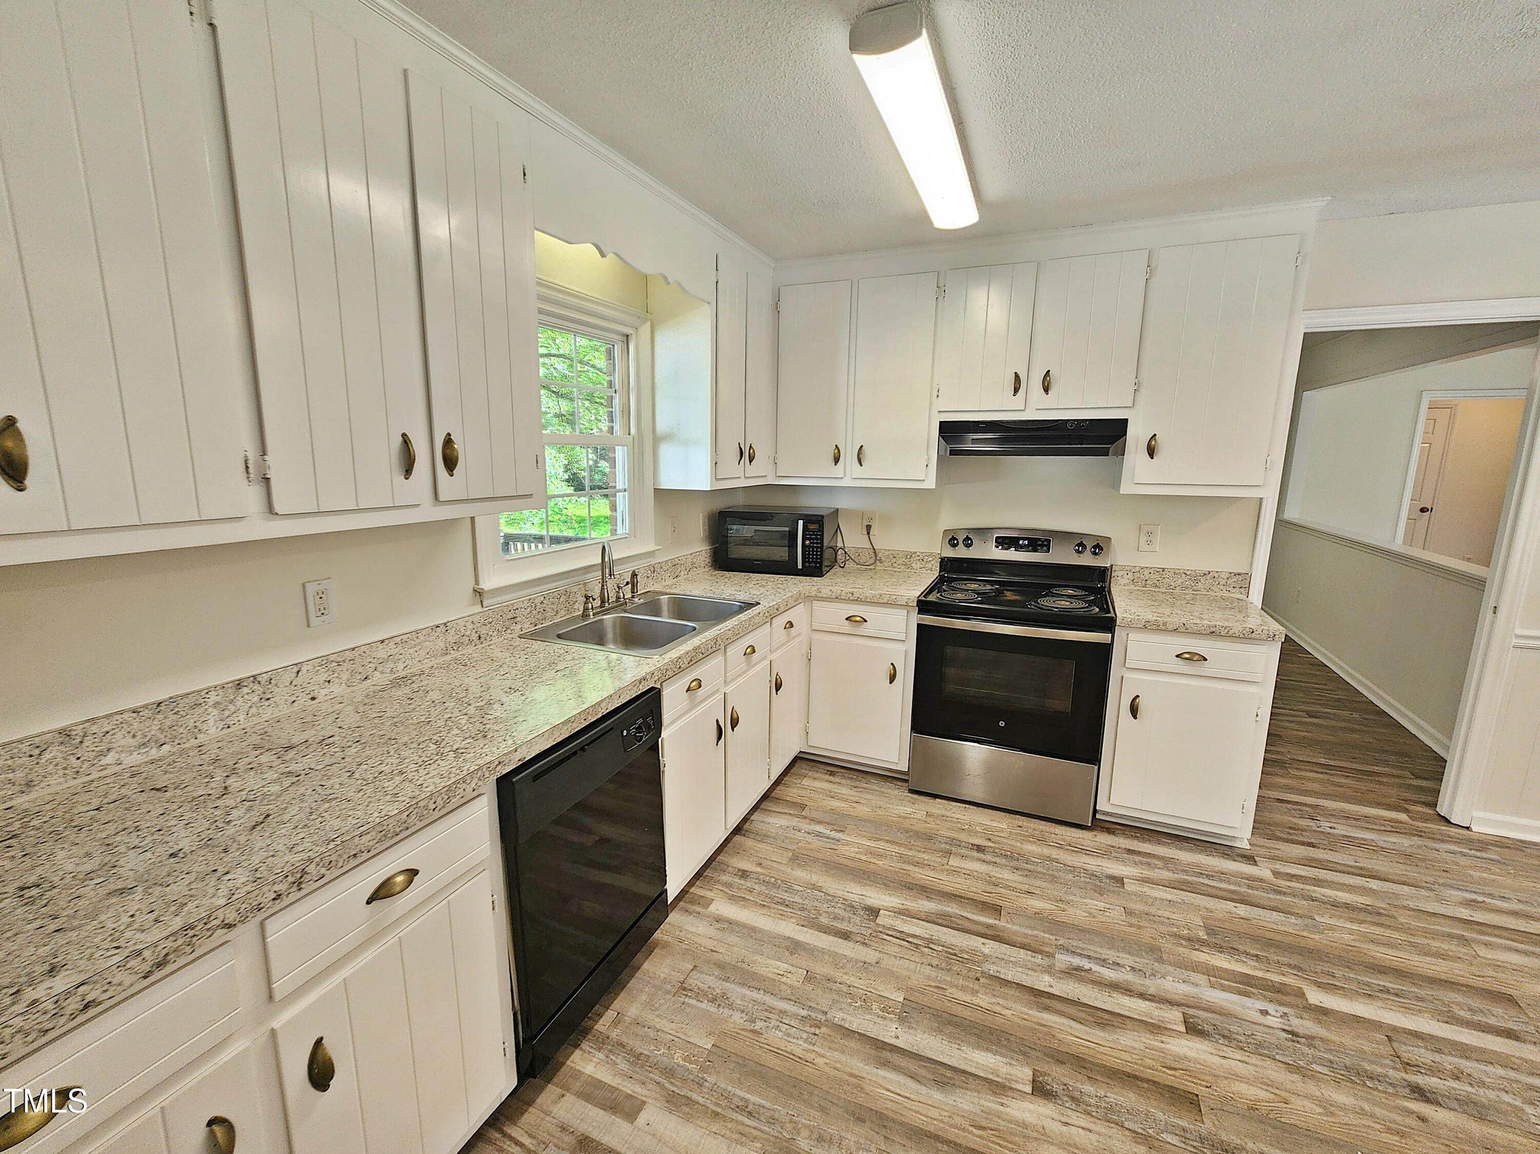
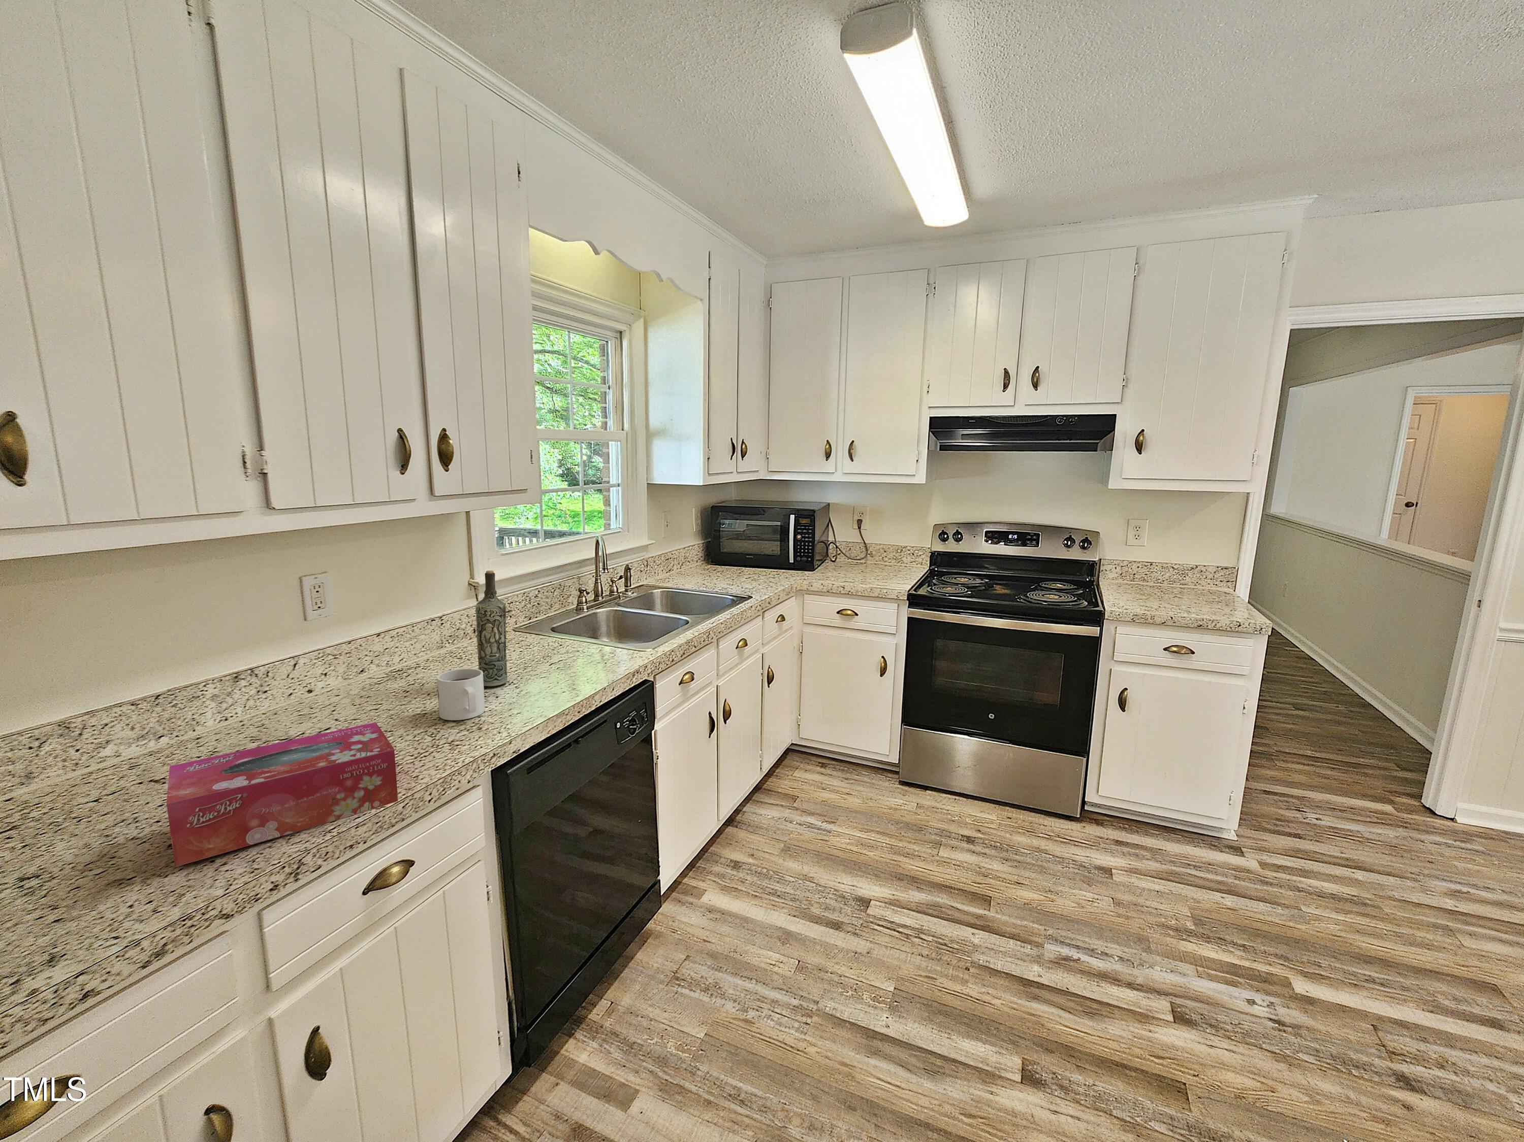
+ bottle (491, 627)
+ mug (464, 695)
+ tissue box (288, 785)
